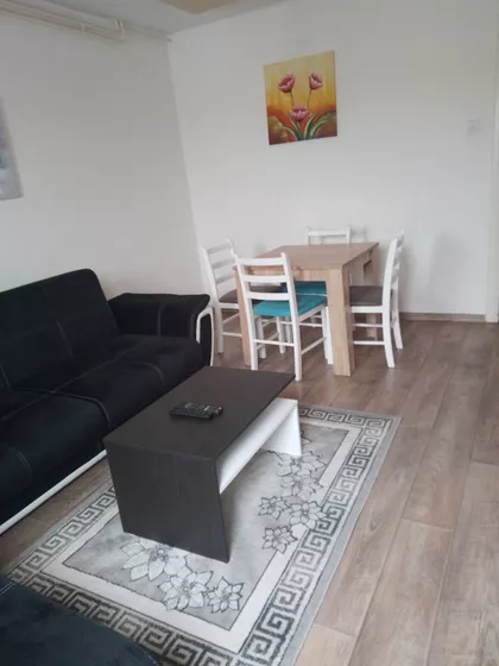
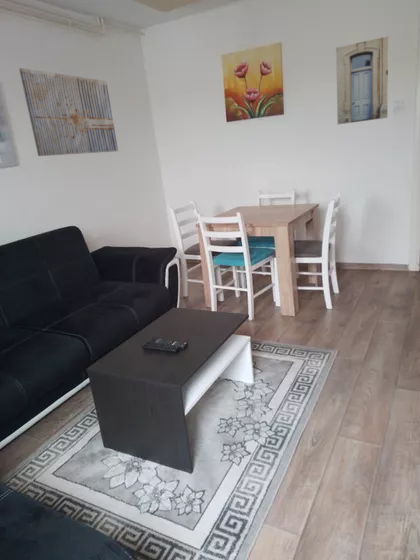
+ wall art (361, 82)
+ wall art (75, 115)
